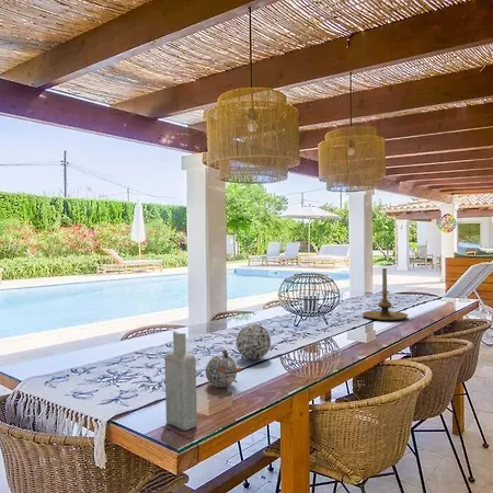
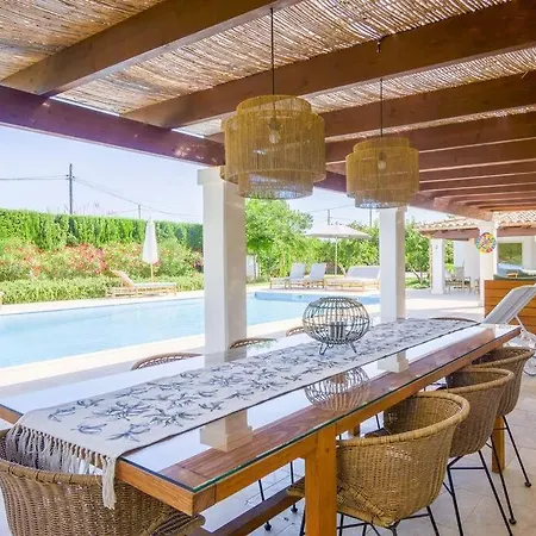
- decorative ball (253, 340)
- candle holder (385, 293)
- bottle (180, 377)
- teapot (222, 368)
